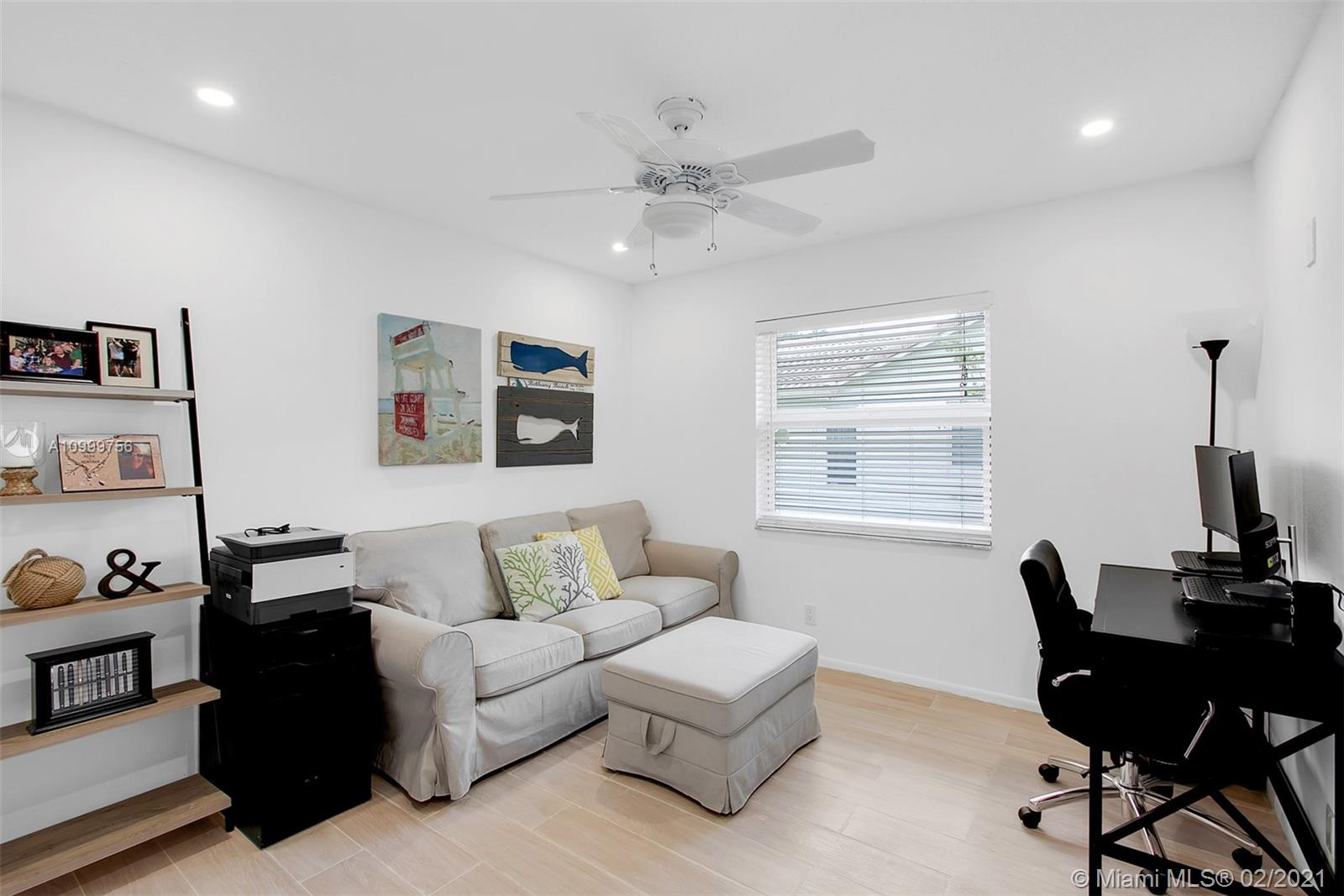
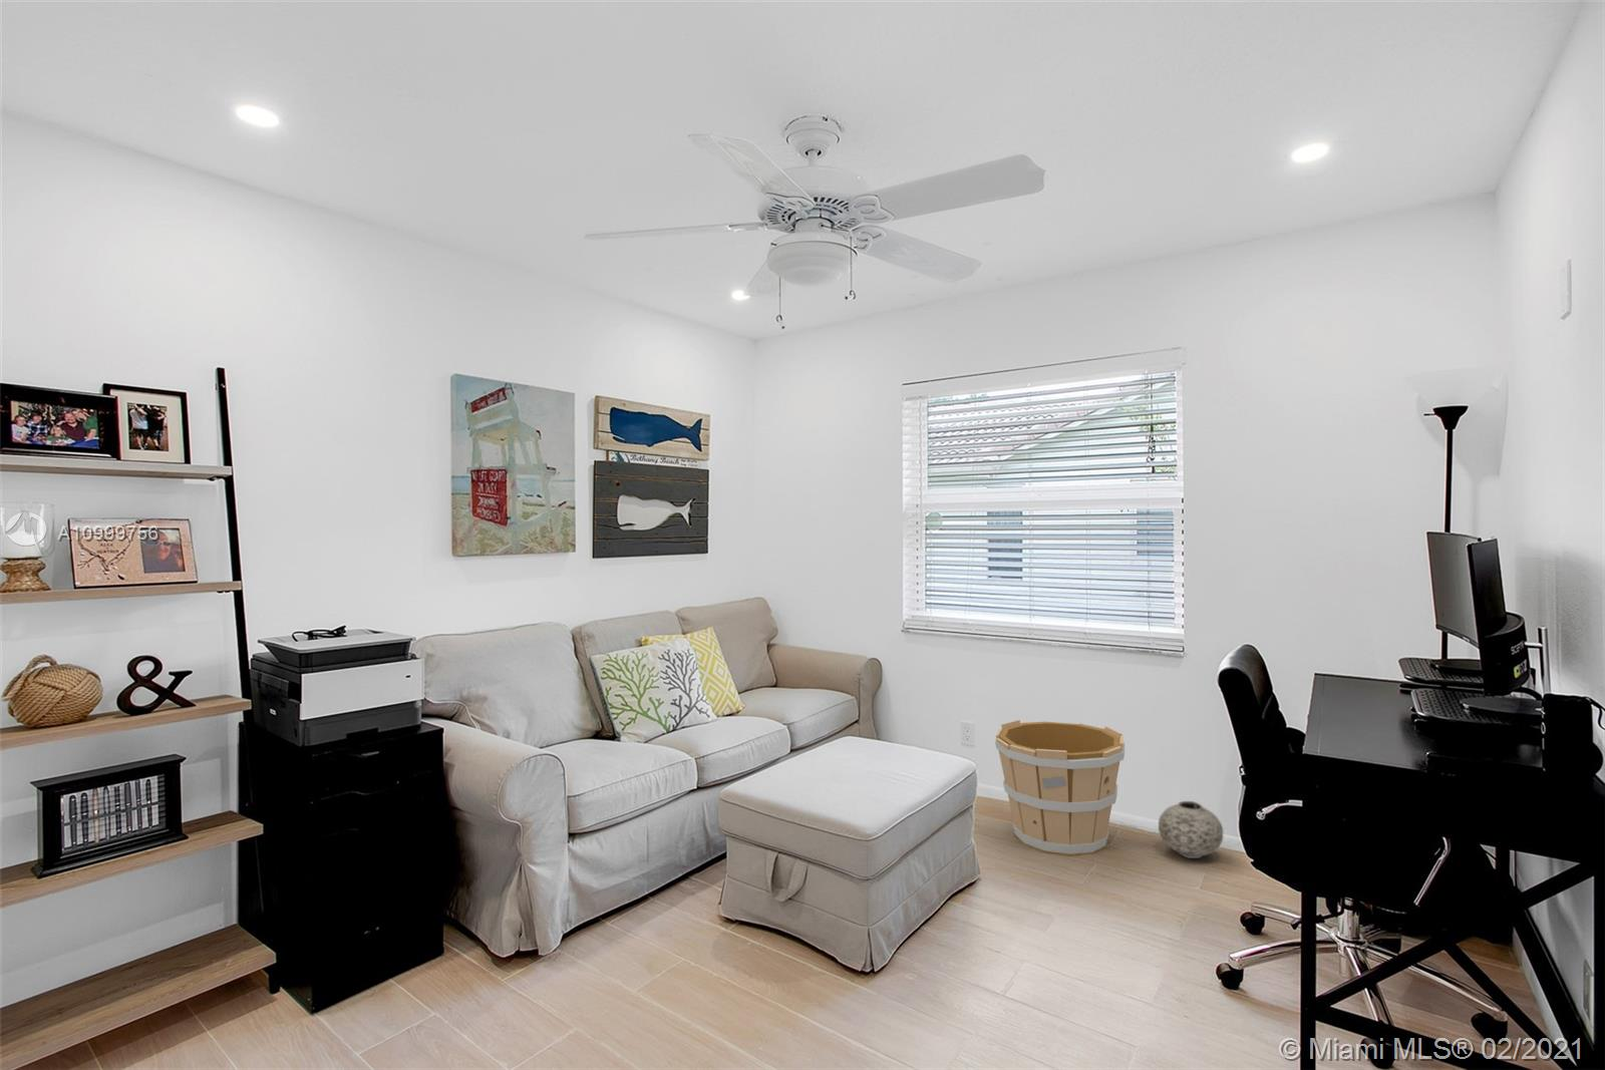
+ wooden bucket (1059, 785)
+ vase (1189, 829)
